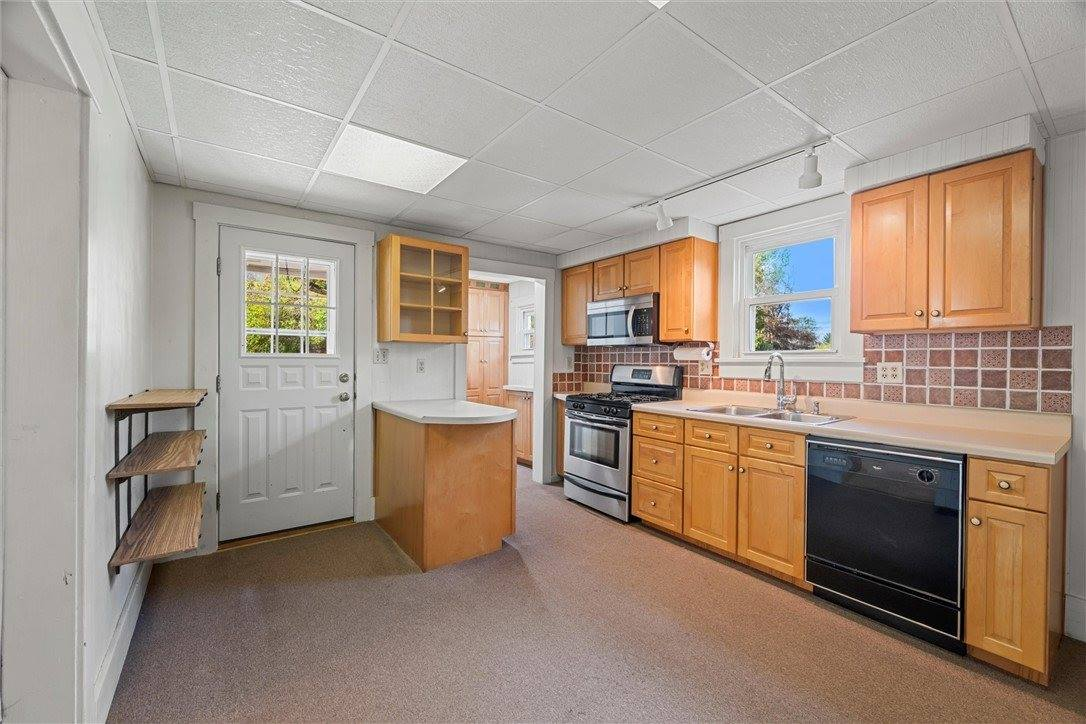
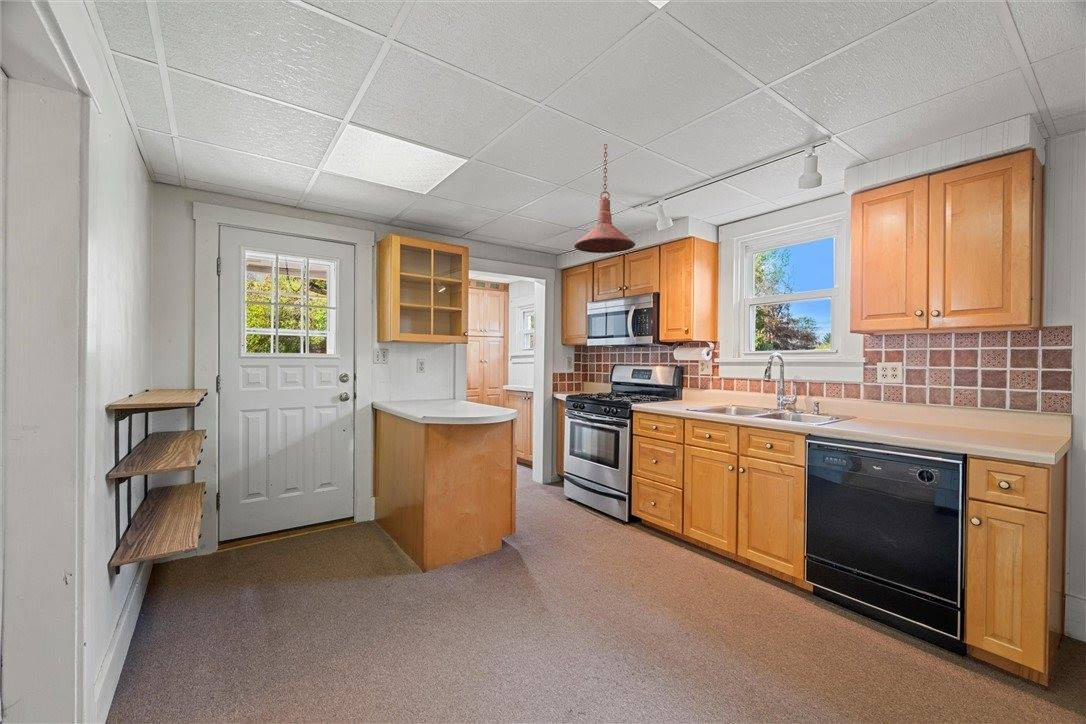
+ pendant light (604, 197)
